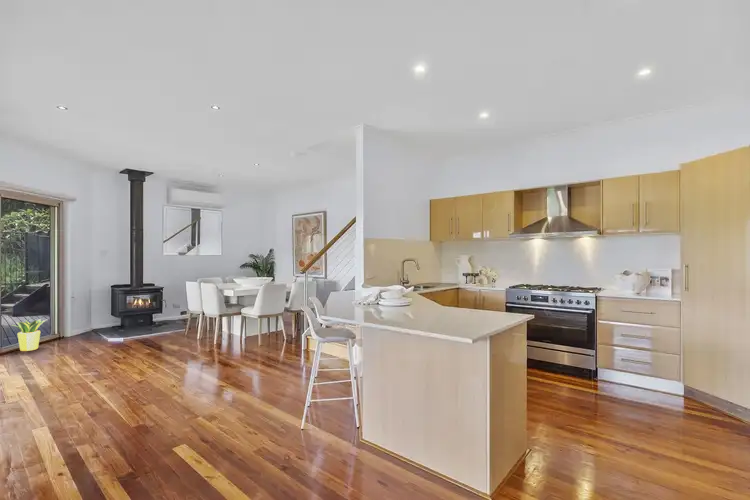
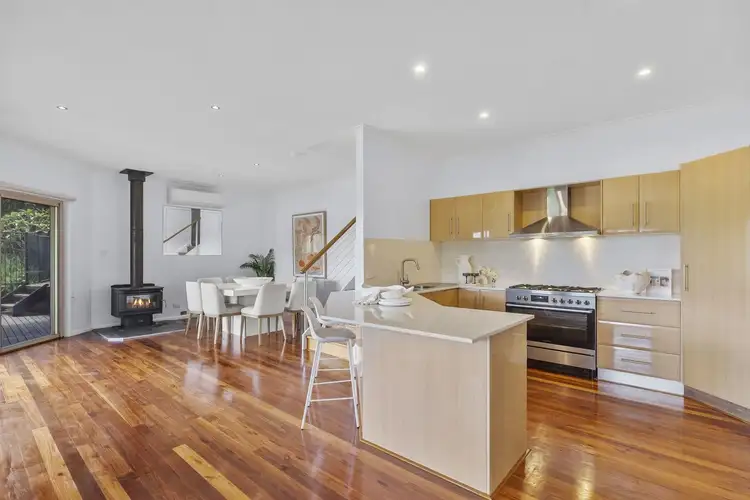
- potted plant (31, 334)
